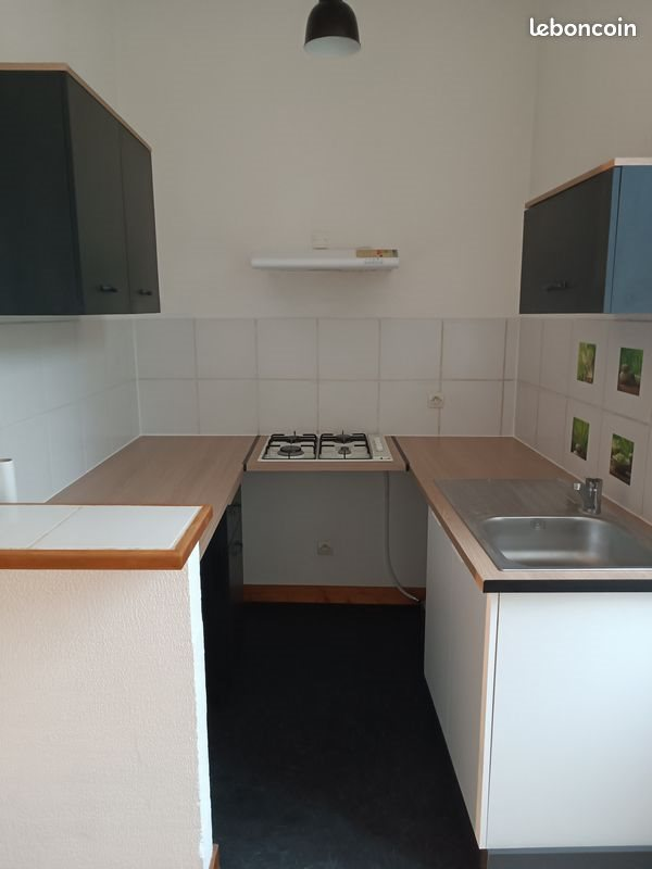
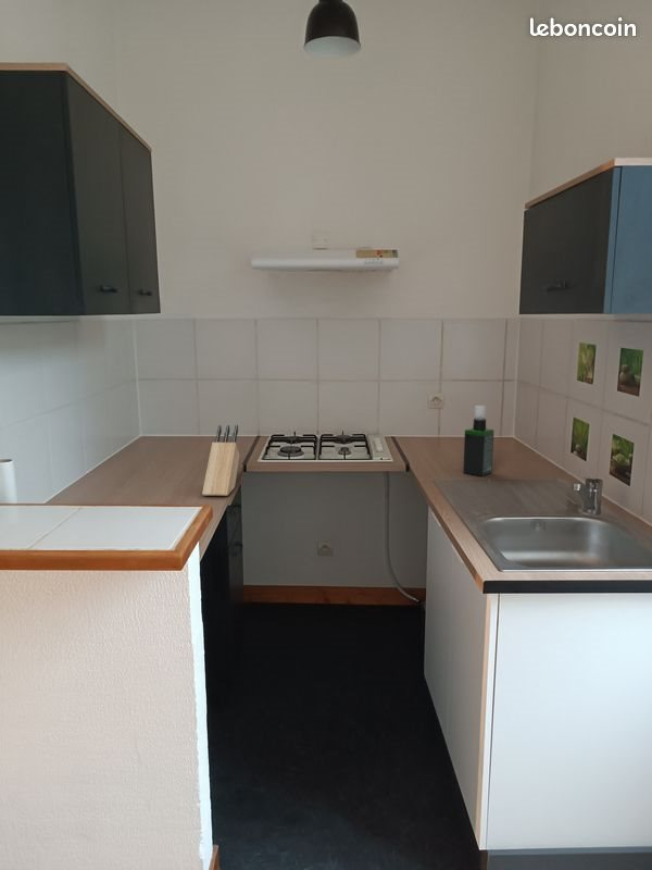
+ spray bottle (478, 439)
+ knife block (222, 458)
